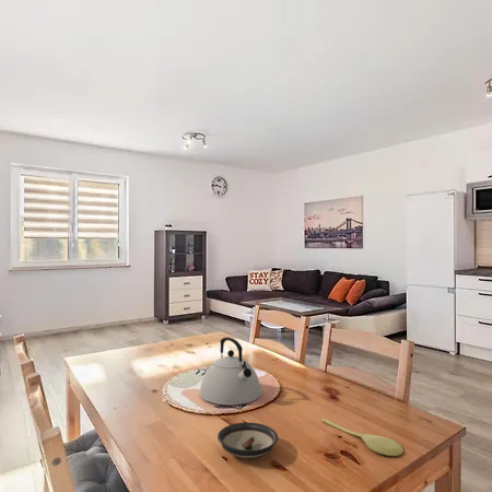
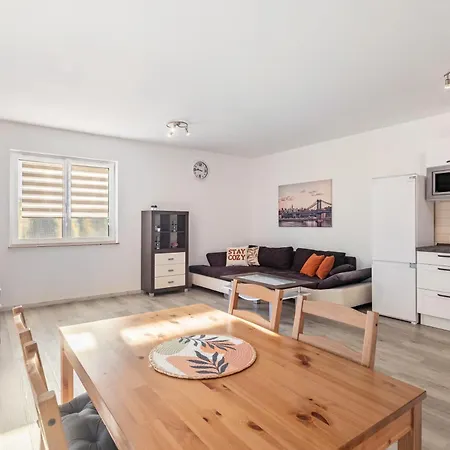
- spoon (358, 433)
- saucer (247, 442)
- kettle (231, 365)
